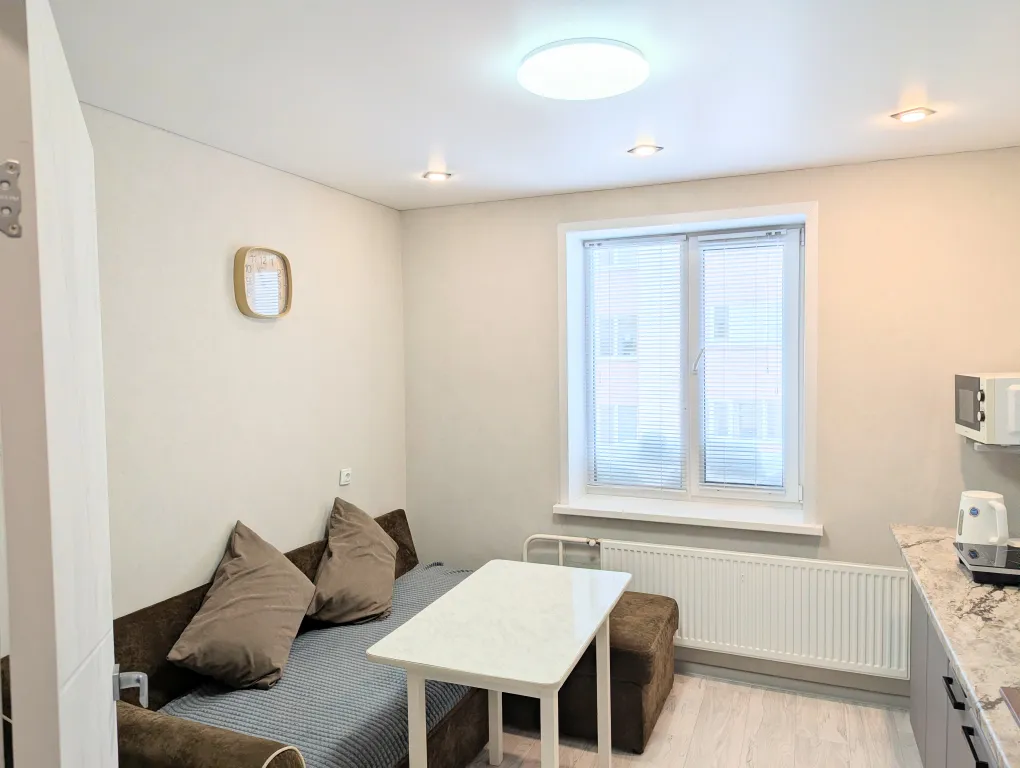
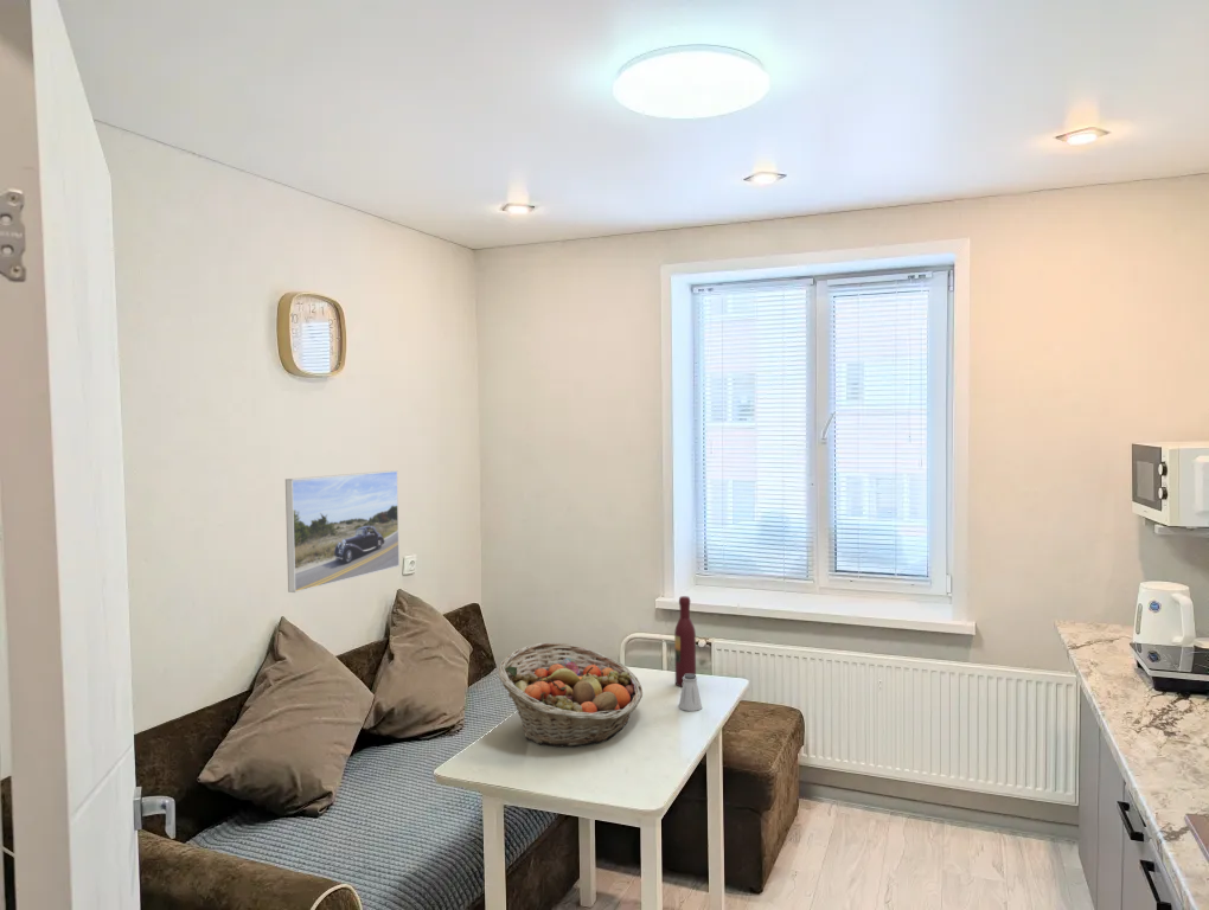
+ wine bottle (685, 640)
+ fruit basket (571, 691)
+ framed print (347, 526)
+ saltshaker (690, 691)
